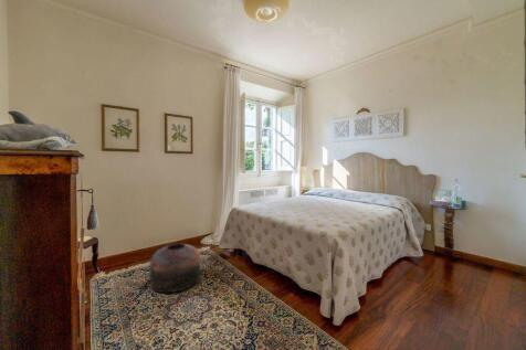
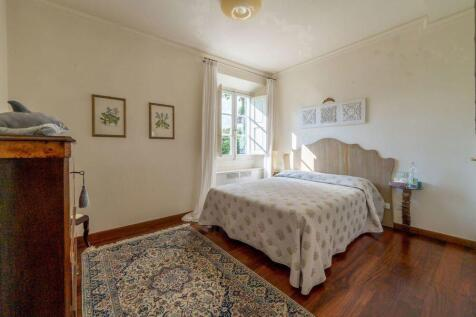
- pouf (176, 263)
